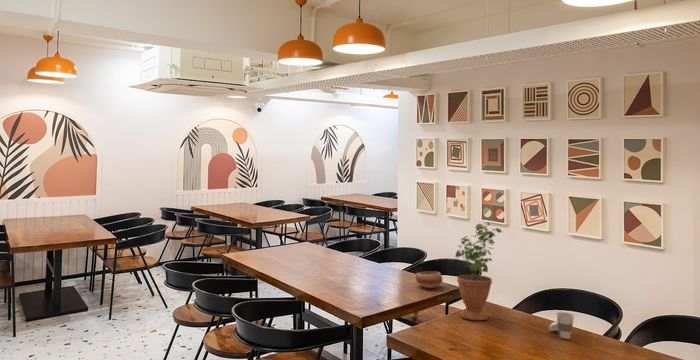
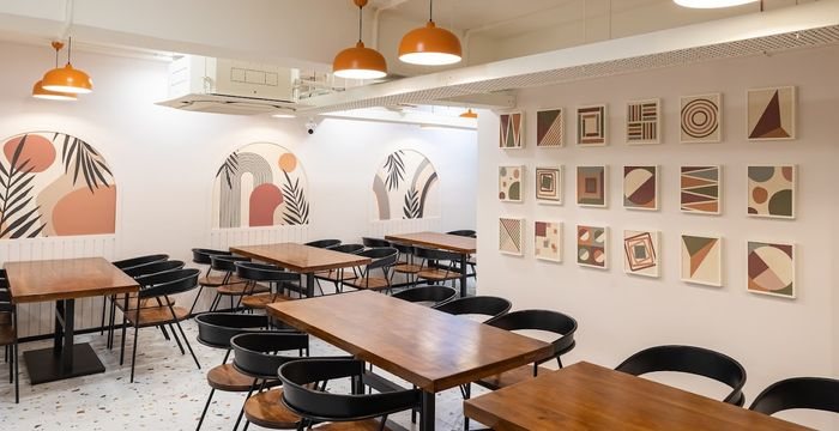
- cup (561, 323)
- potted plant (478, 267)
- bowl (429, 279)
